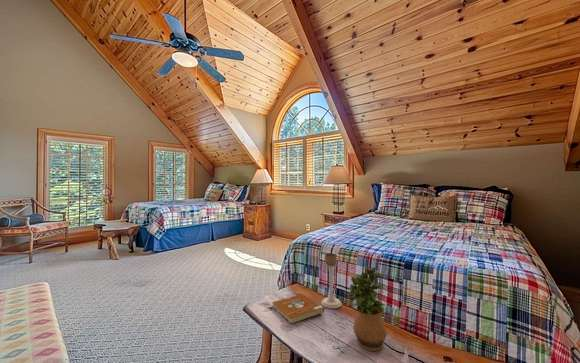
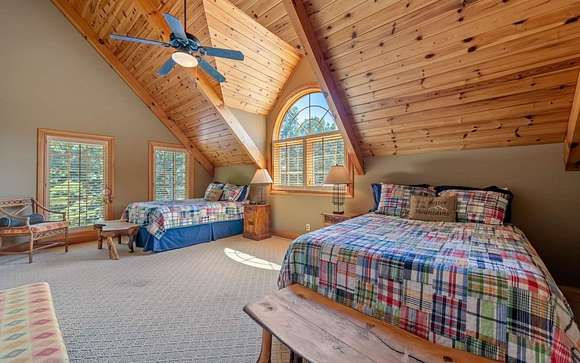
- book (297, 307)
- candle holder (331, 279)
- potted plant (364, 304)
